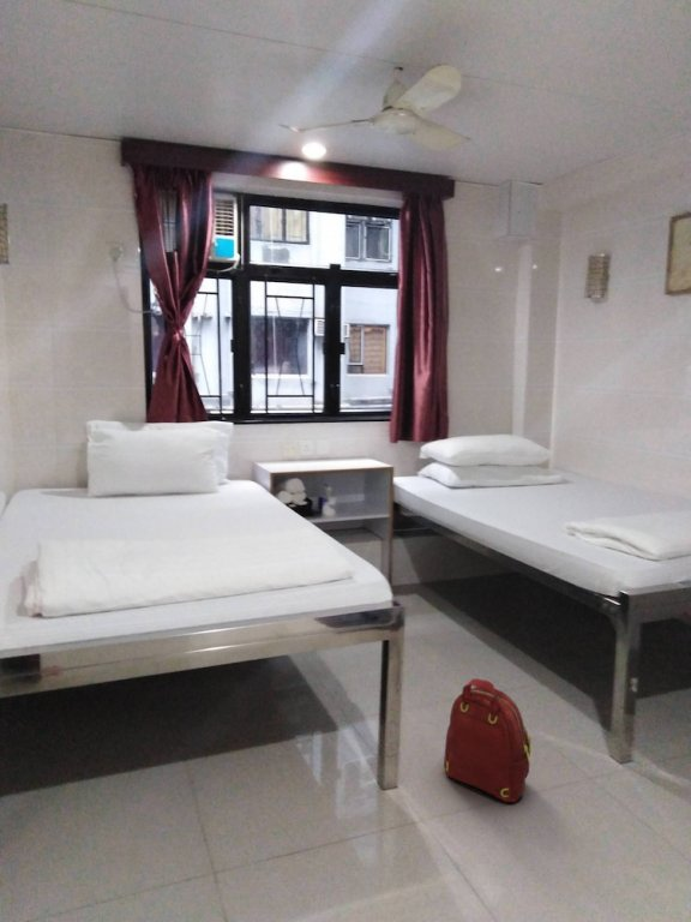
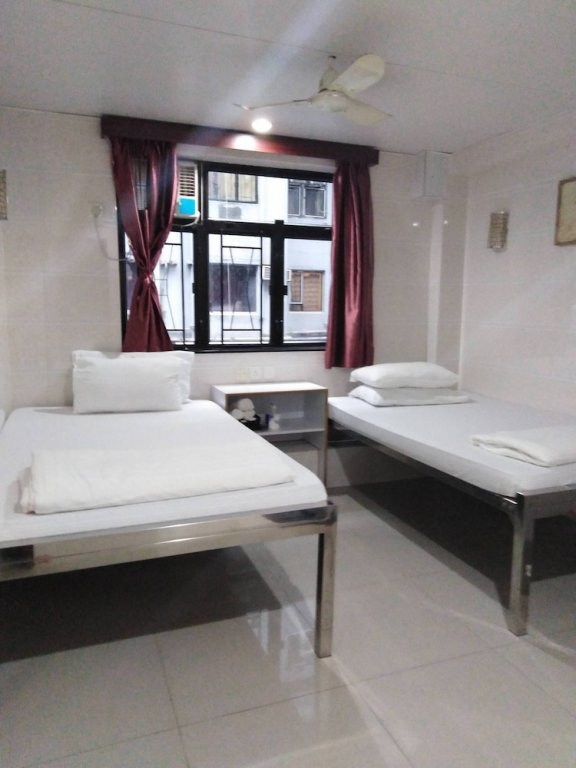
- backpack (488, 726)
